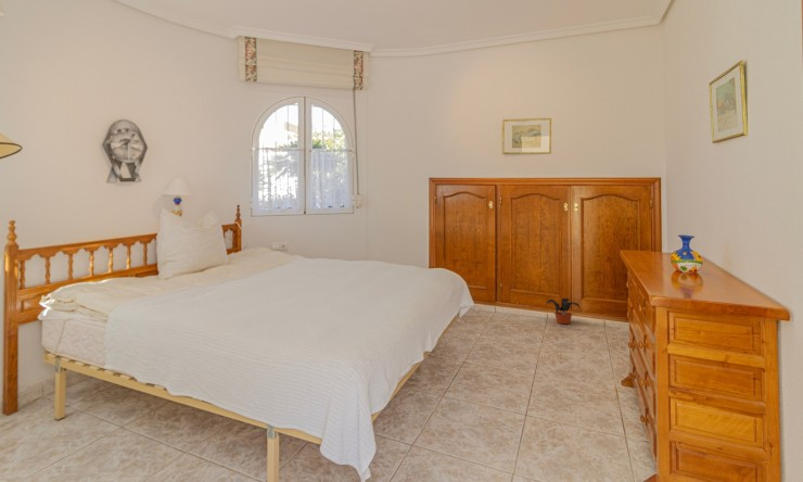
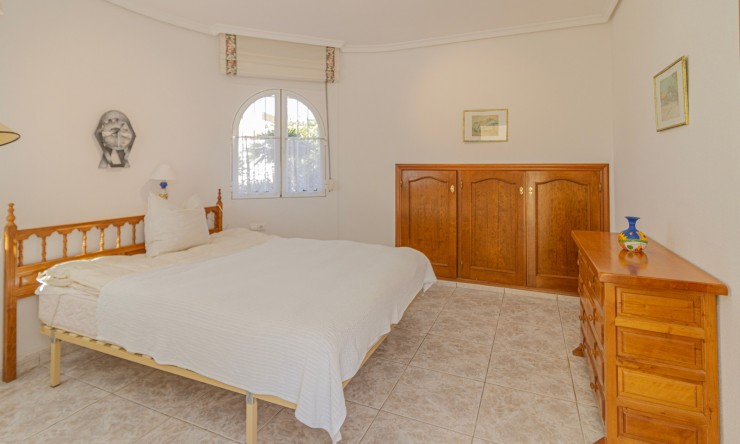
- potted plant (562, 310)
